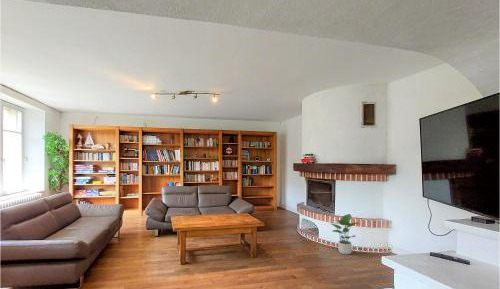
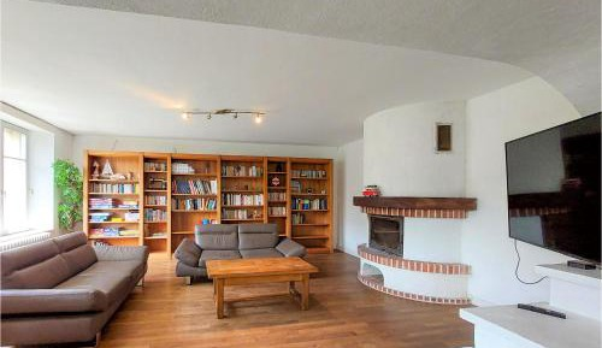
- potted plant (342, 233)
